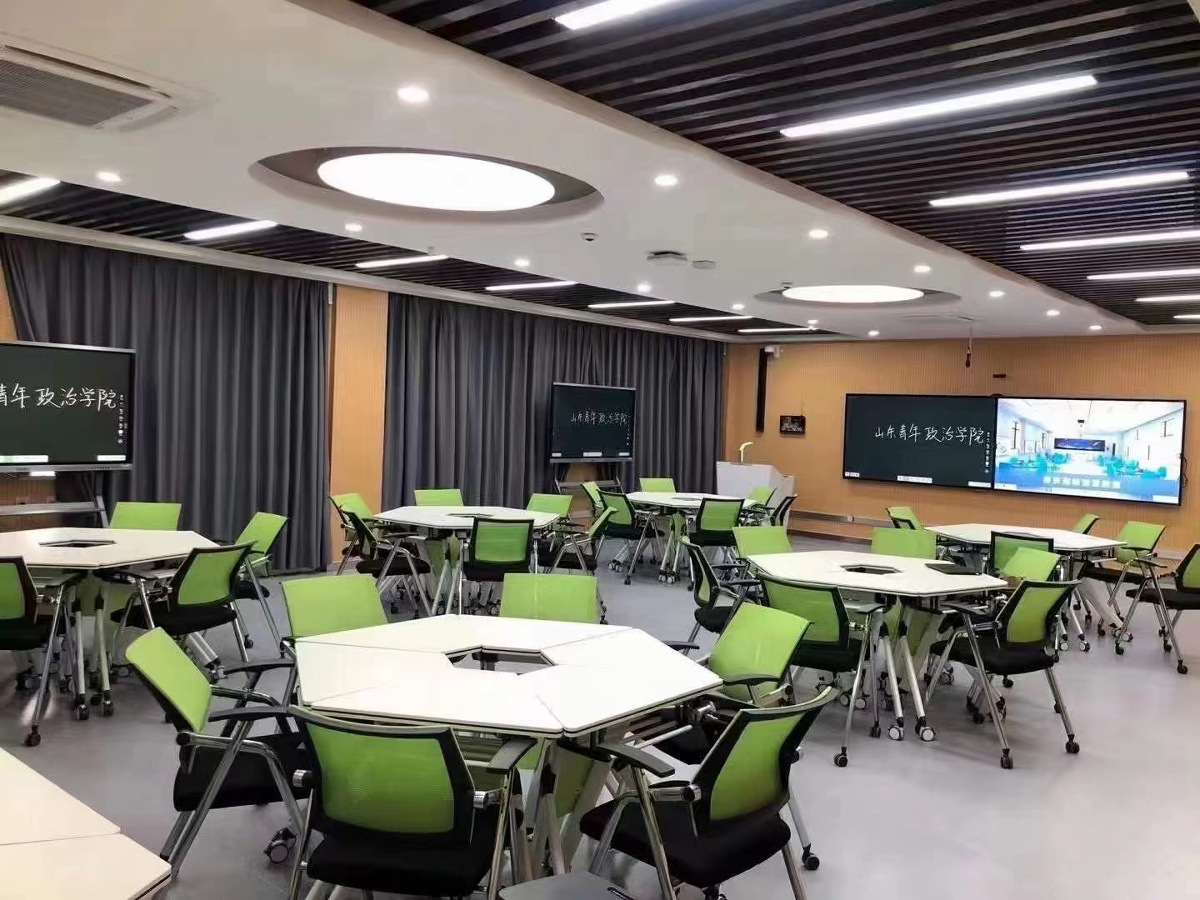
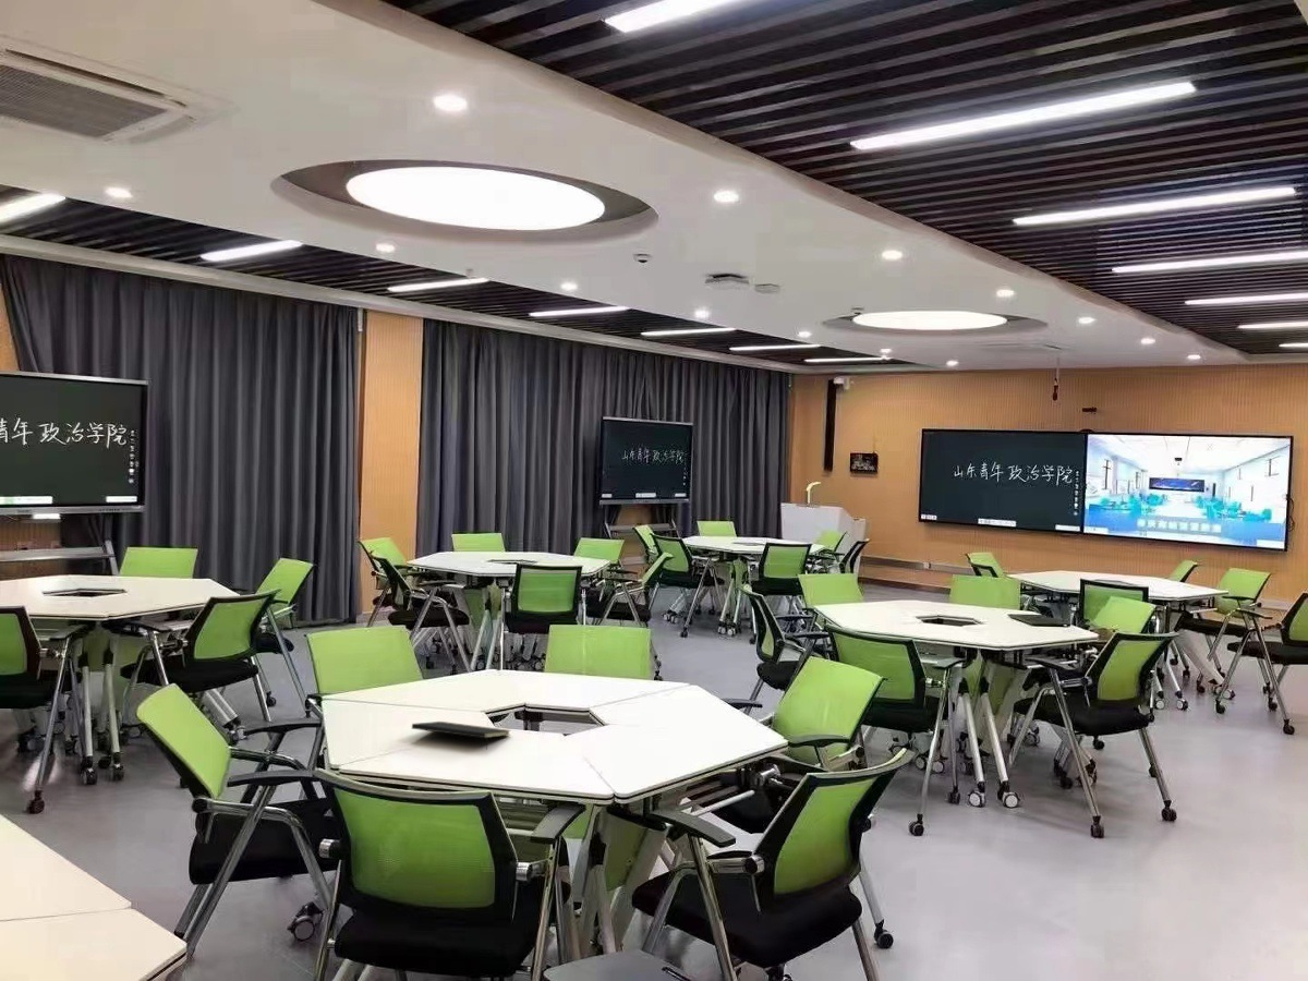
+ notepad (461, 729)
